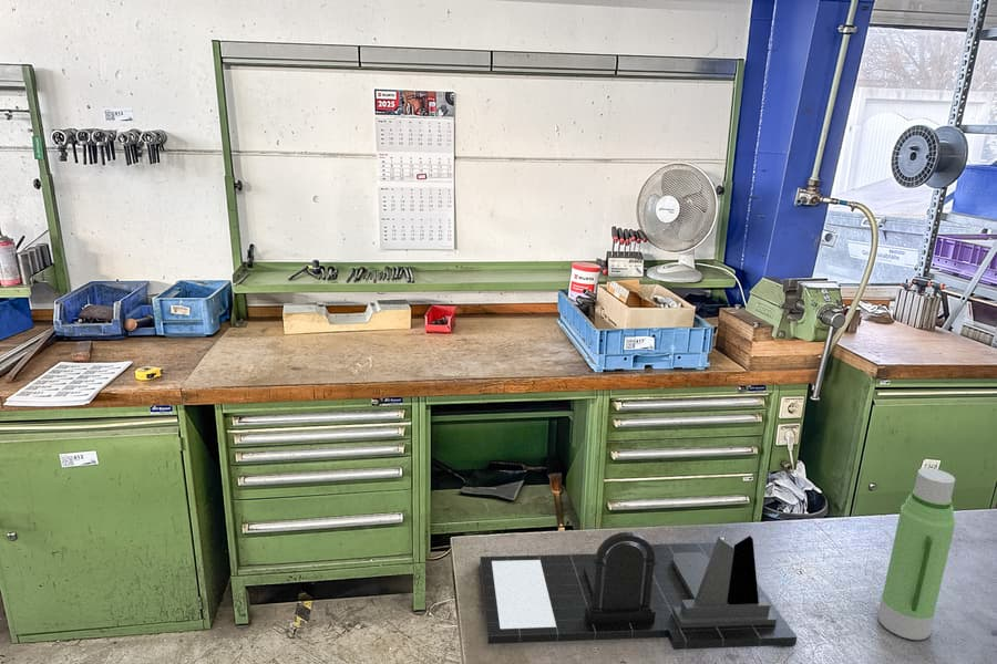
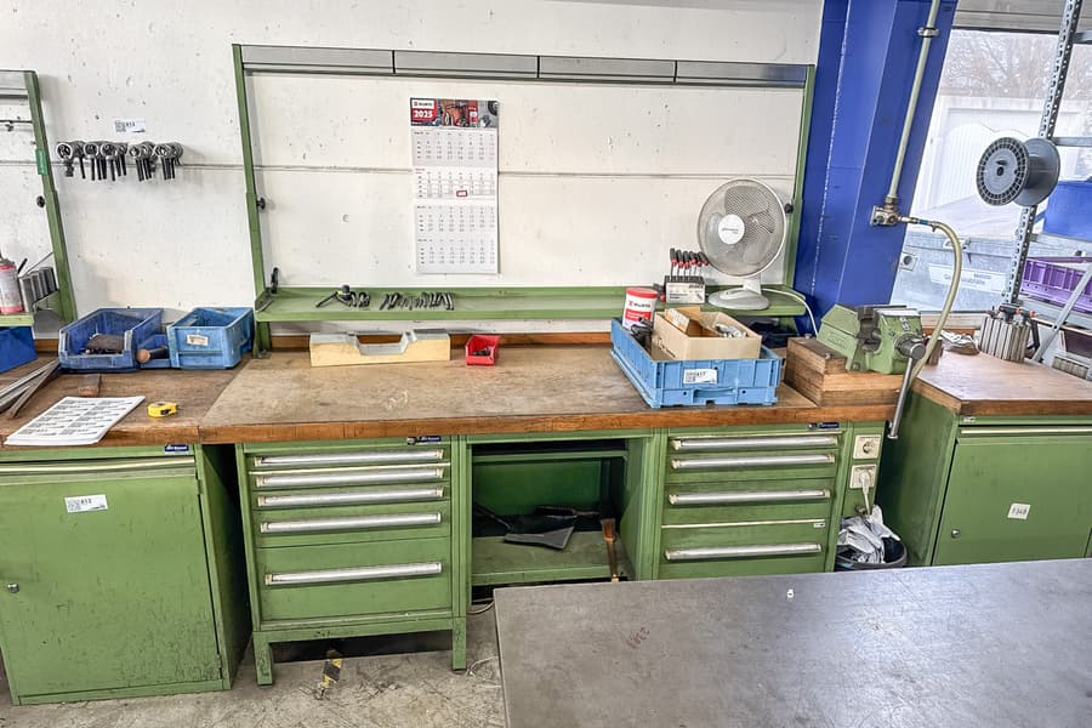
- water bottle (918, 552)
- desk organizer (627, 552)
